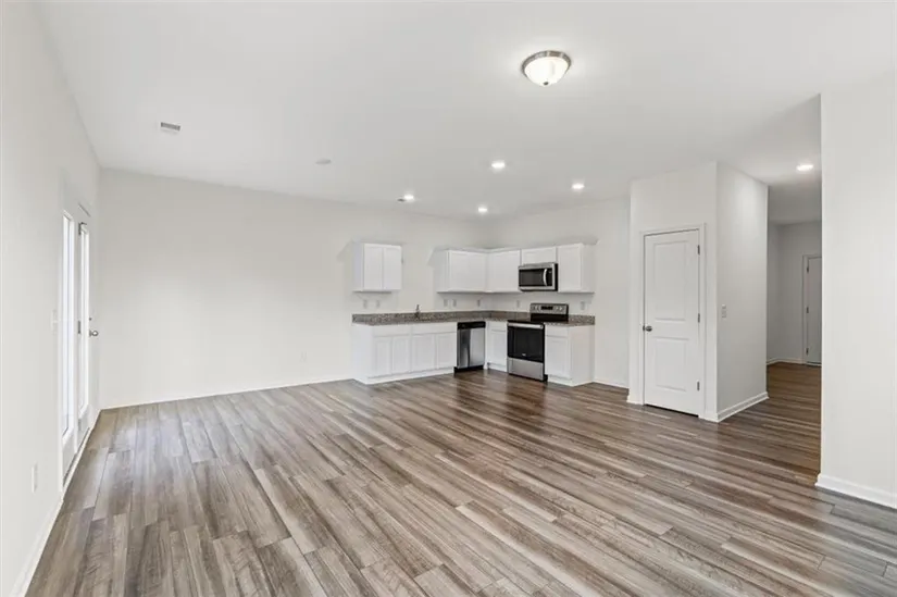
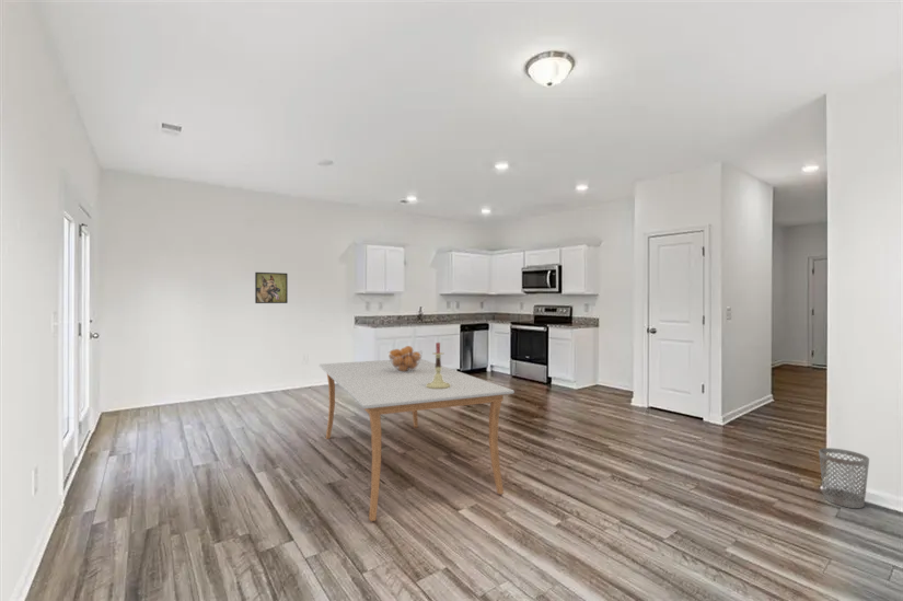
+ fruit basket (405, 358)
+ wastebasket (843, 477)
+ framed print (271, 288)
+ candlestick (438, 363)
+ dining table (400, 412)
